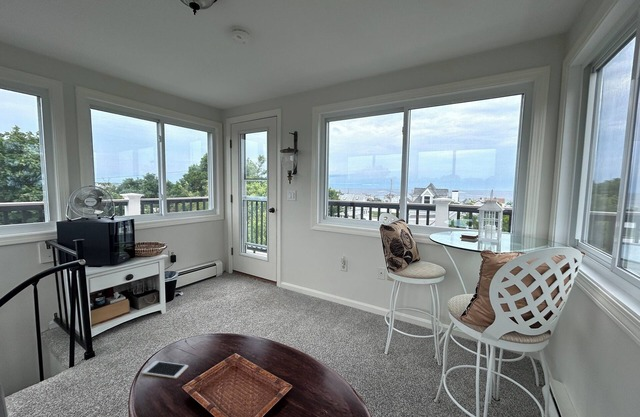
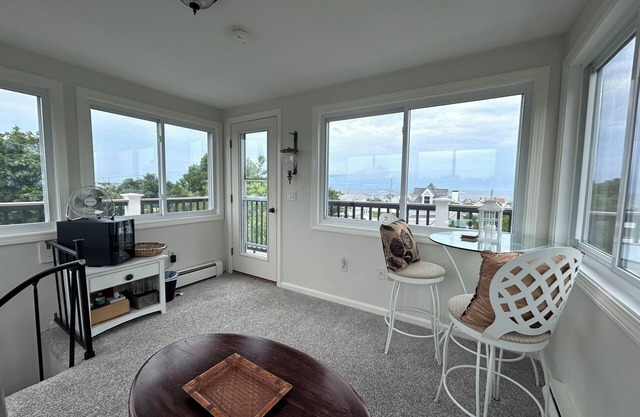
- cell phone (165, 369)
